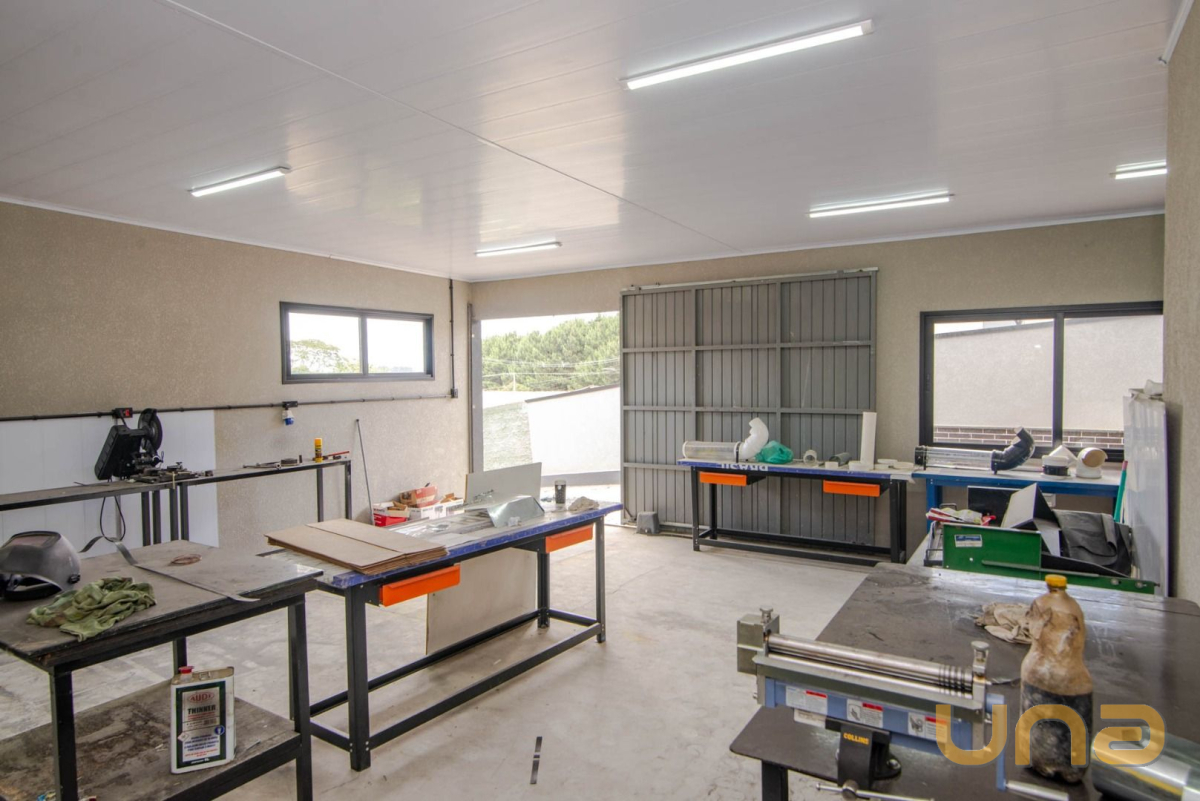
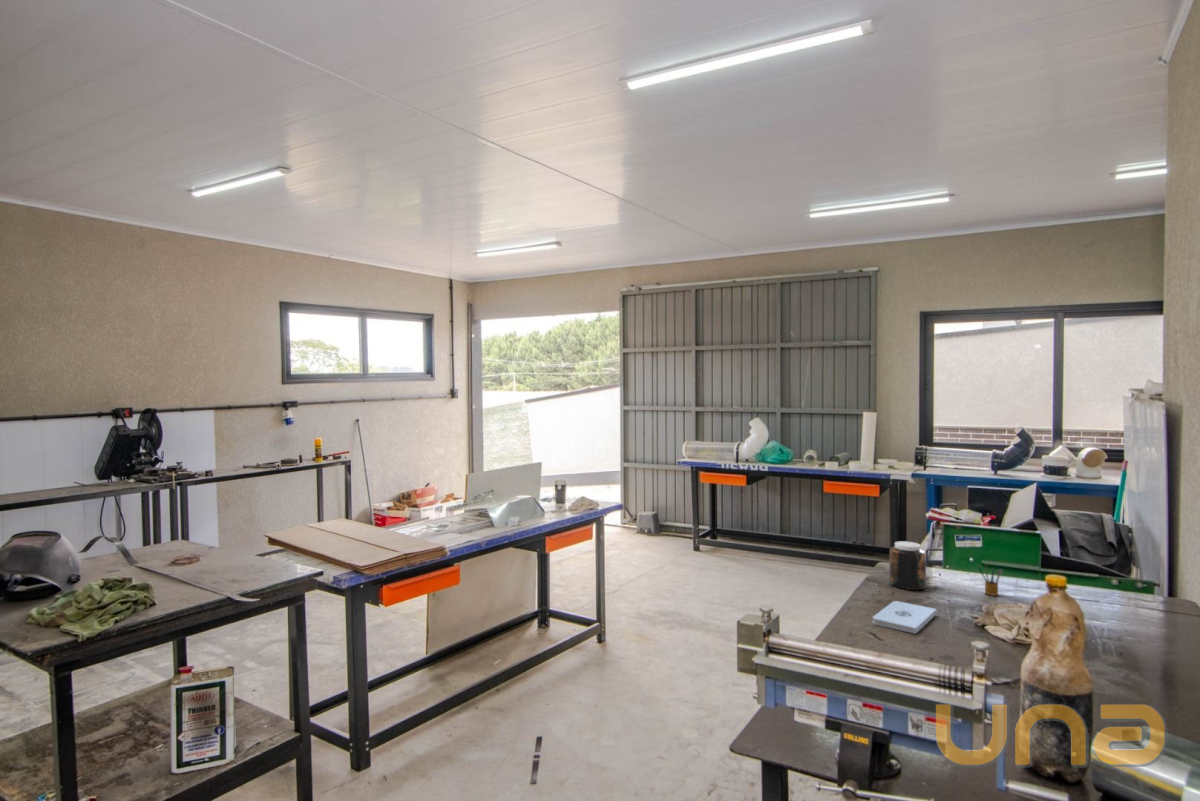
+ notepad (904, 616)
+ pencil box (991, 579)
+ jar (907, 564)
